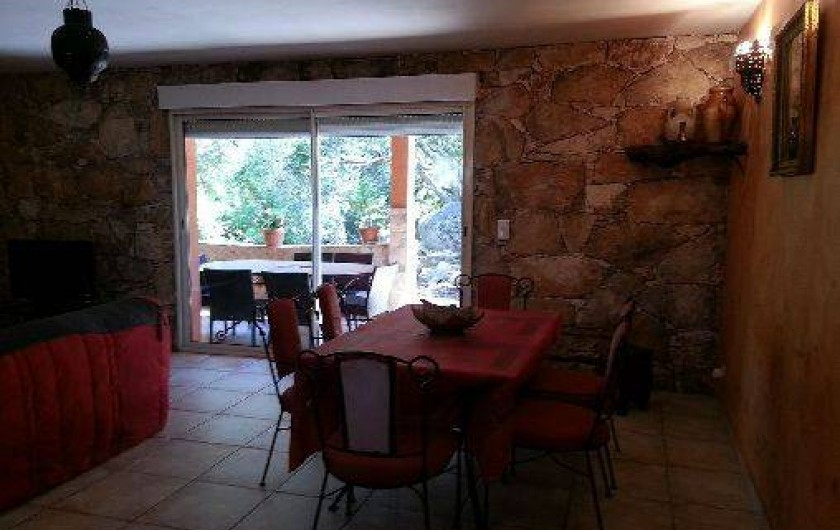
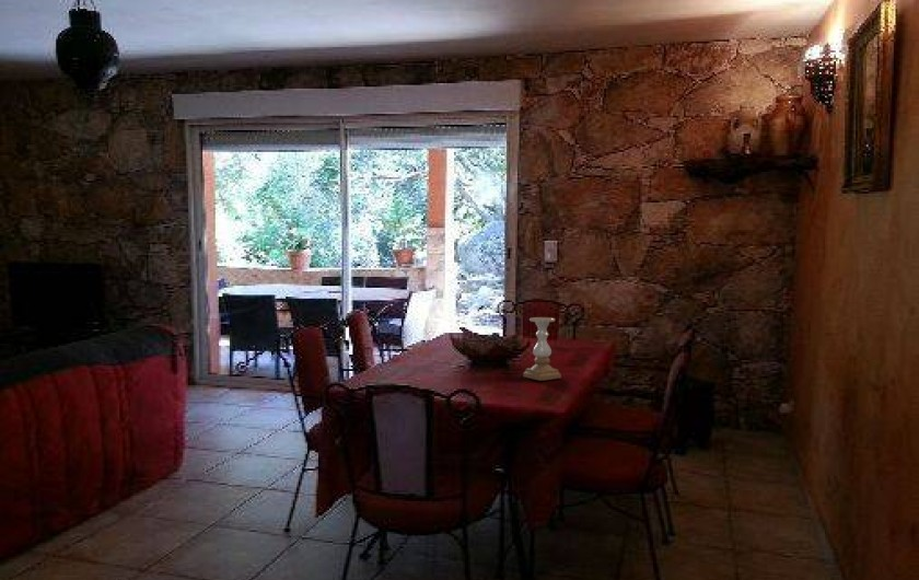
+ candle holder (542, 347)
